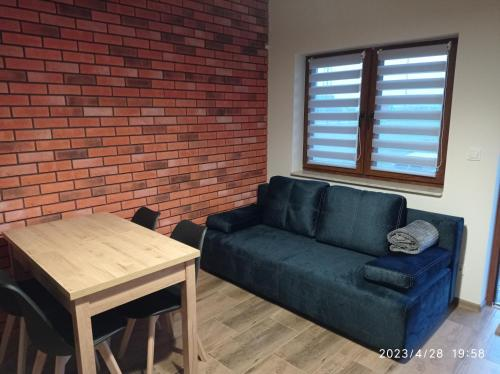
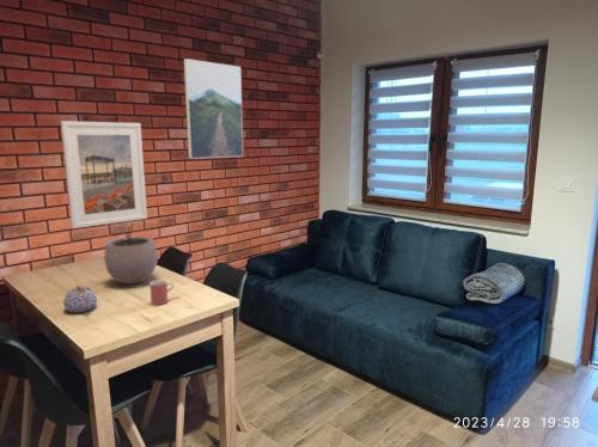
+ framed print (106, 173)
+ cup (161, 290)
+ plant pot (130, 252)
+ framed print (215, 111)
+ teapot (80, 298)
